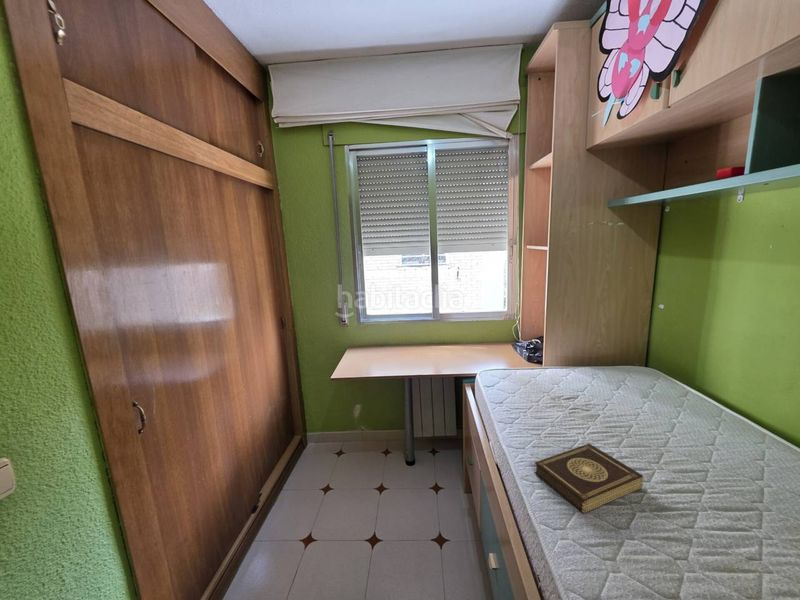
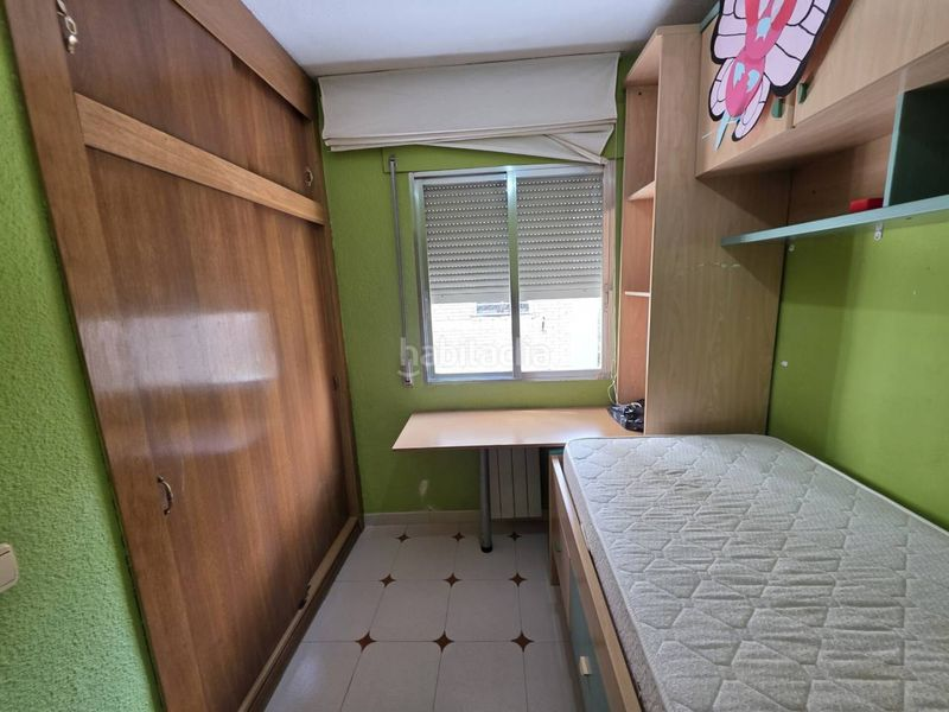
- book (586, 474)
